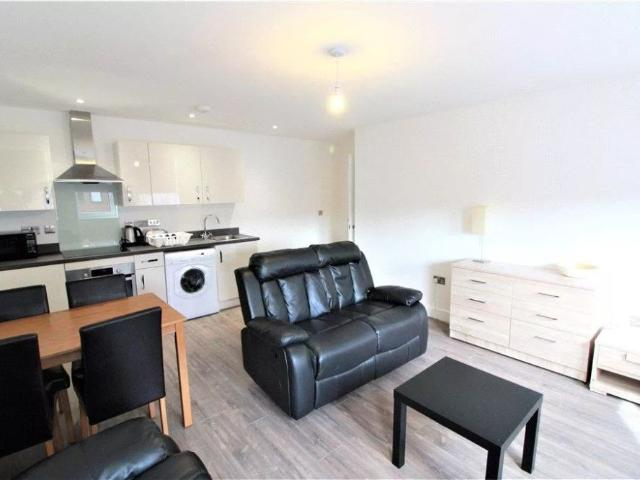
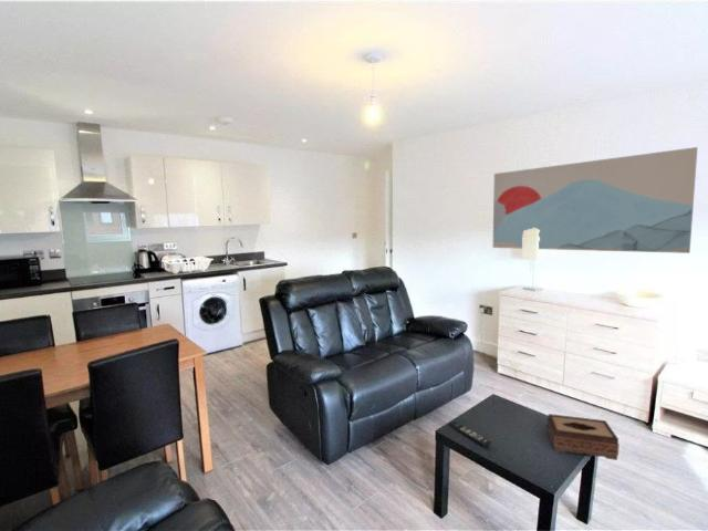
+ wall art (575, 207)
+ tissue box (580, 435)
+ remote control (468, 433)
